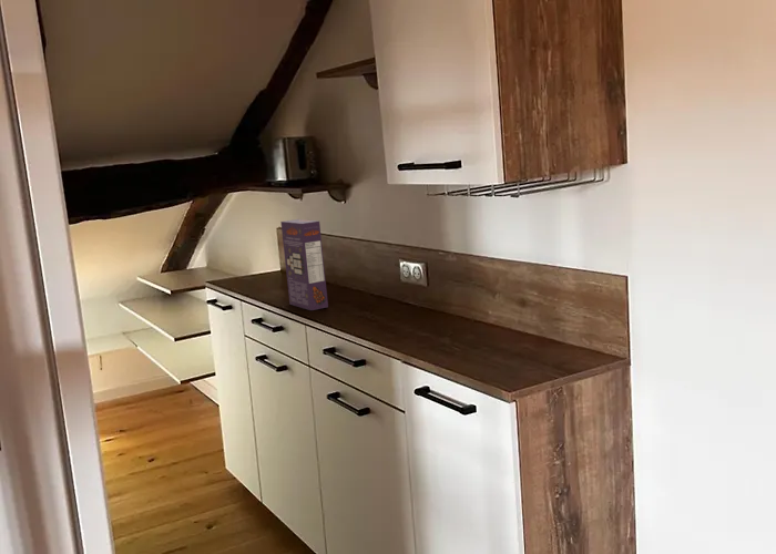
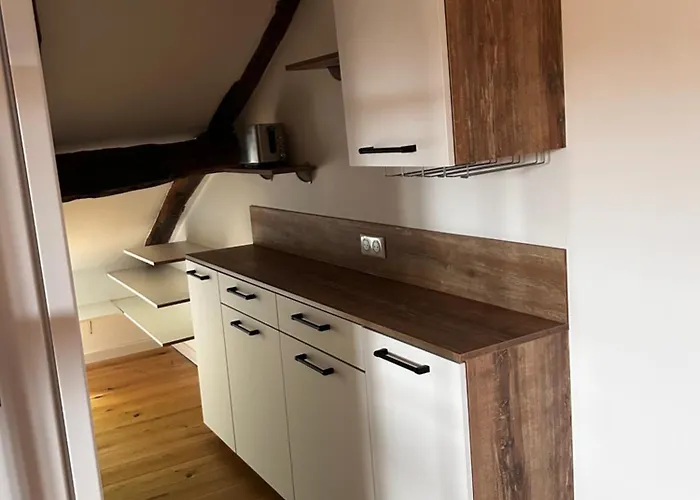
- cereal box (304, 264)
